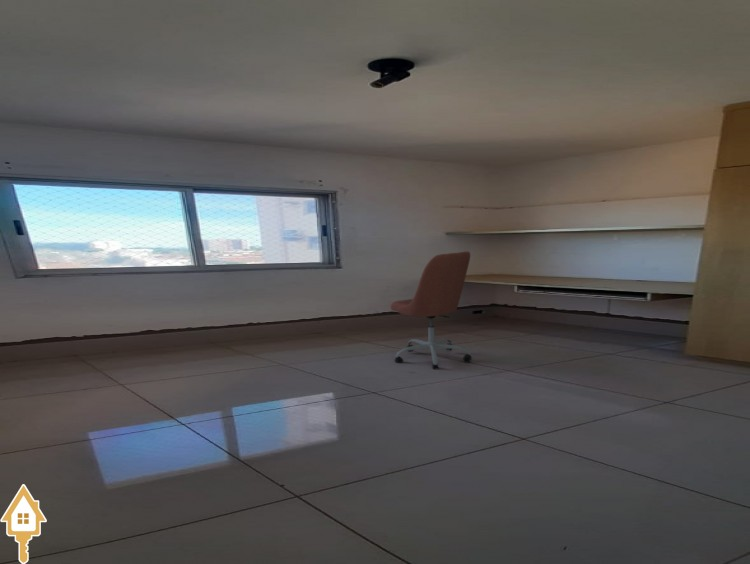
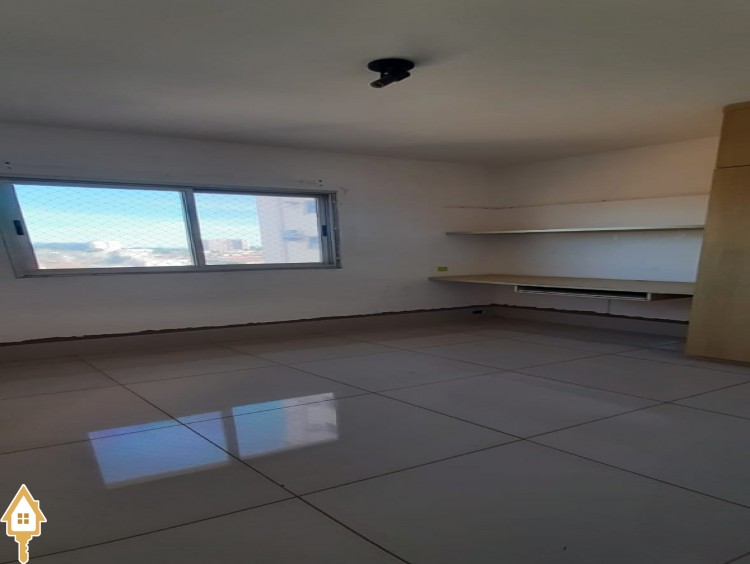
- office chair (429, 306)
